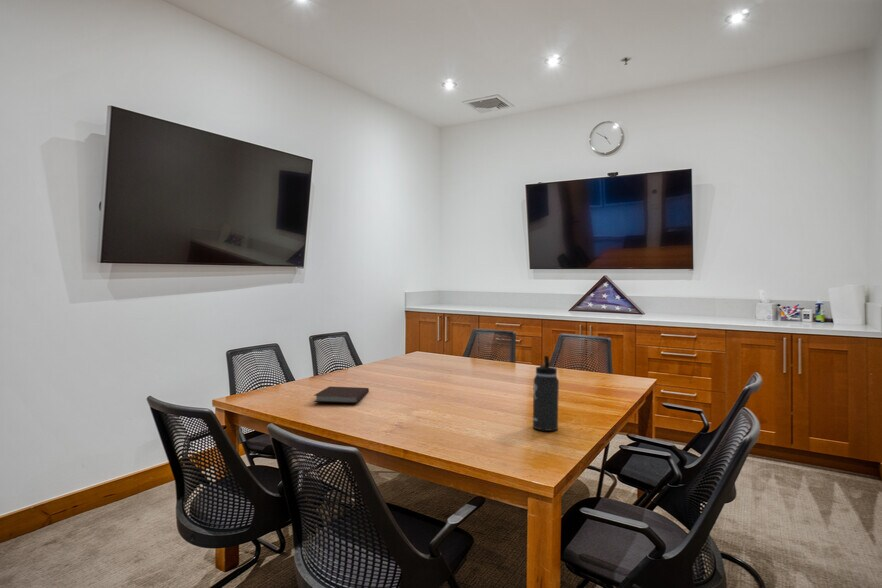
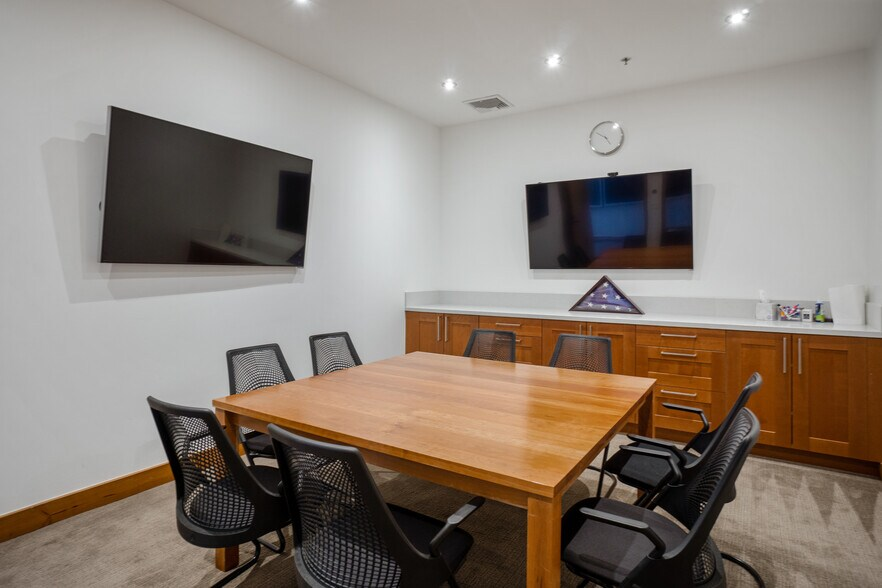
- notebook (342, 394)
- thermos bottle (545, 391)
